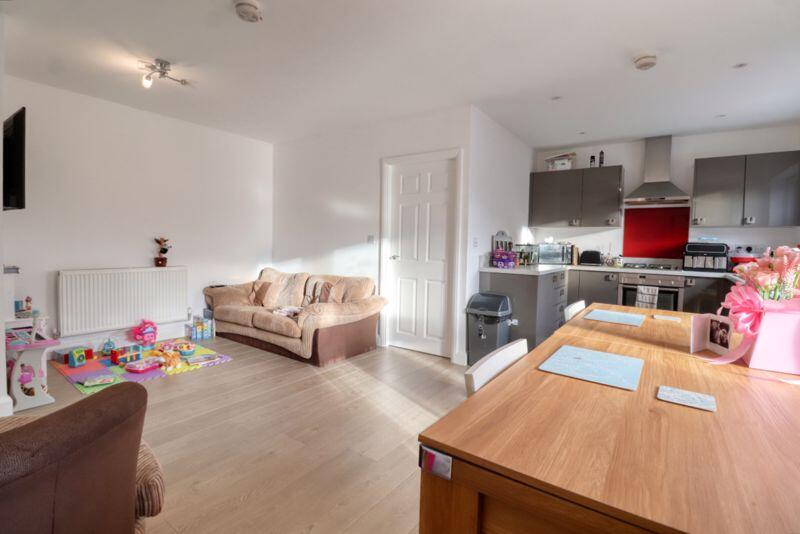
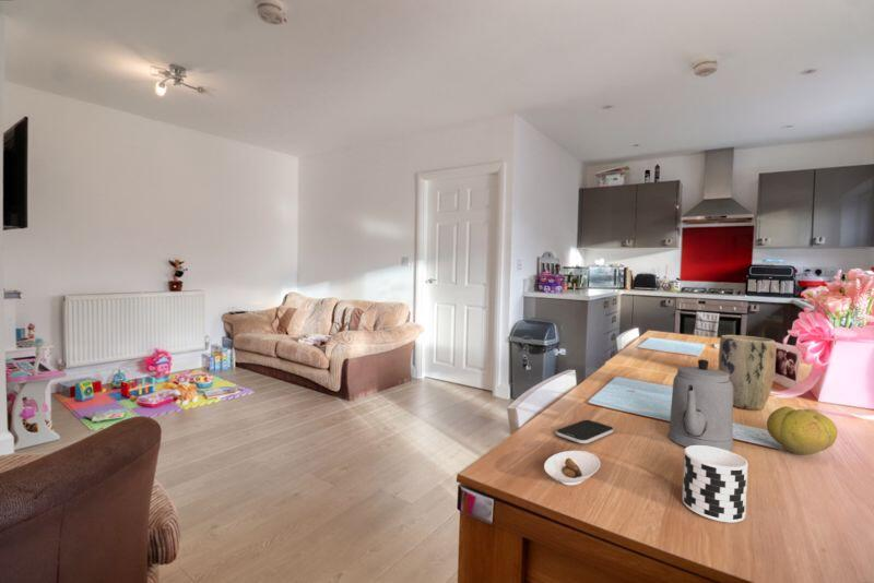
+ smartphone (584, 431)
+ cup (716, 478)
+ fruit (800, 430)
+ teapot (700, 401)
+ saucer (571, 468)
+ plant pot (745, 371)
